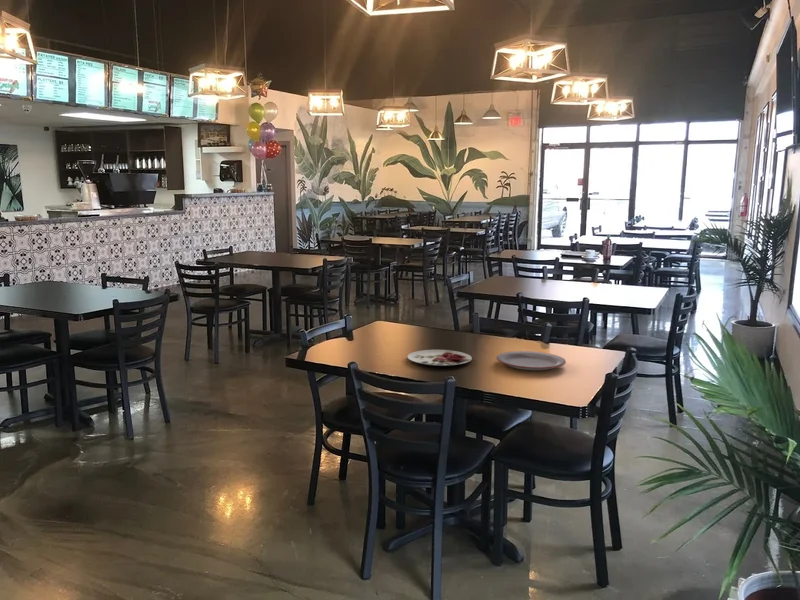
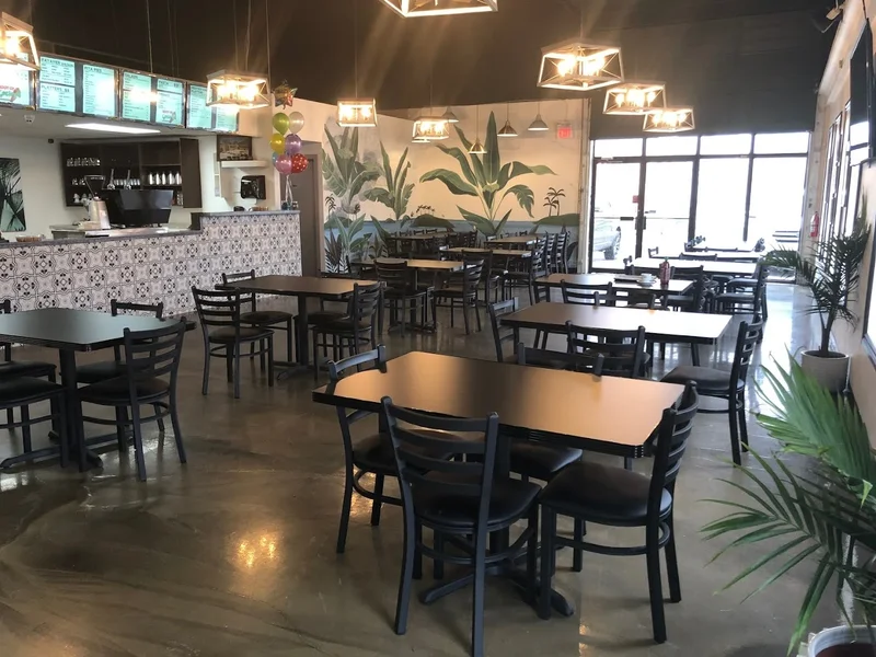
- plate (439, 356)
- plate (530, 361)
